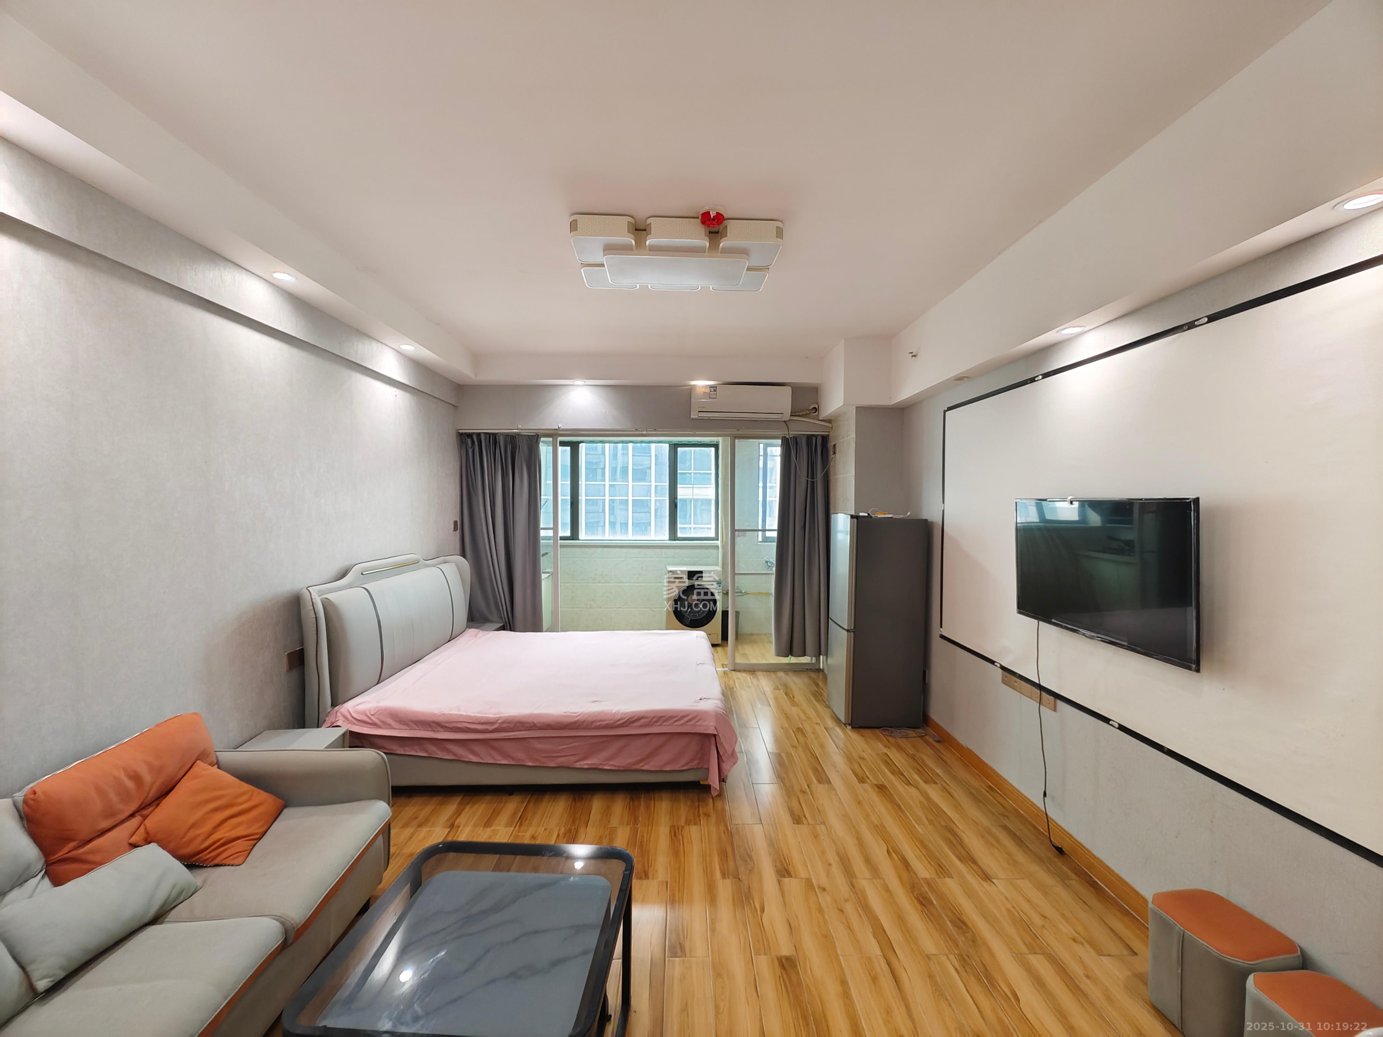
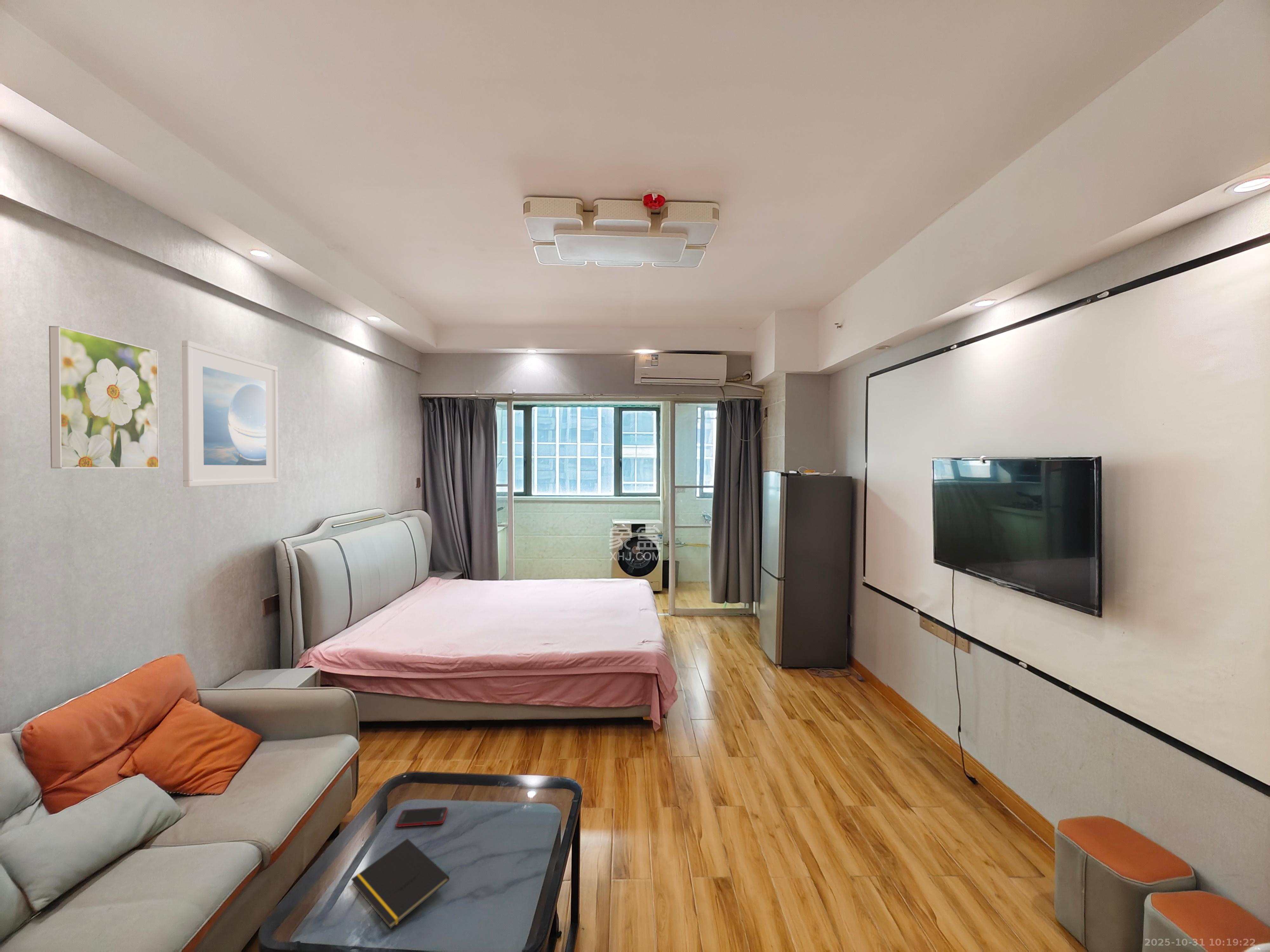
+ notepad (400, 880)
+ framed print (109, 404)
+ cell phone (422, 817)
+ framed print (236, 420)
